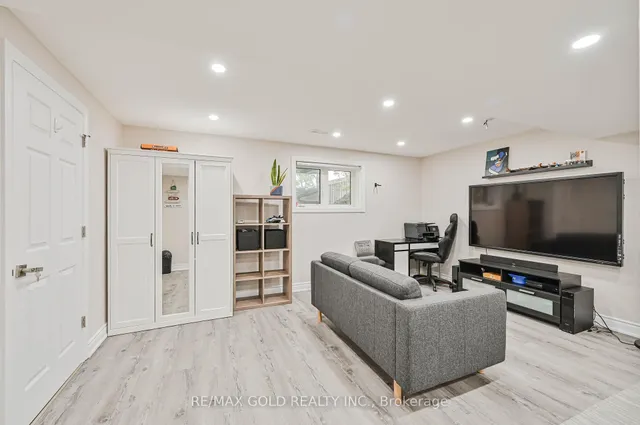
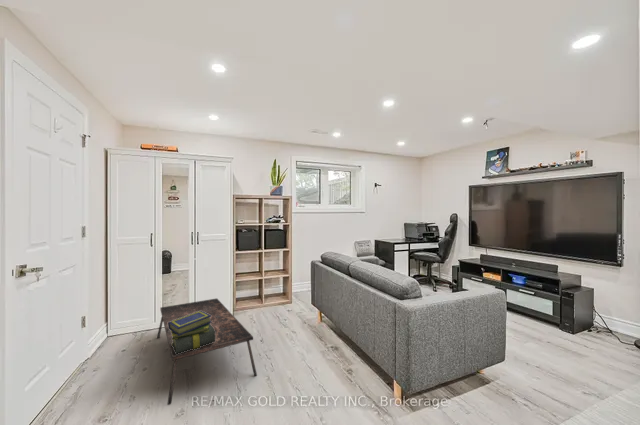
+ stack of books (191, 330)
+ coffee table (203, 345)
